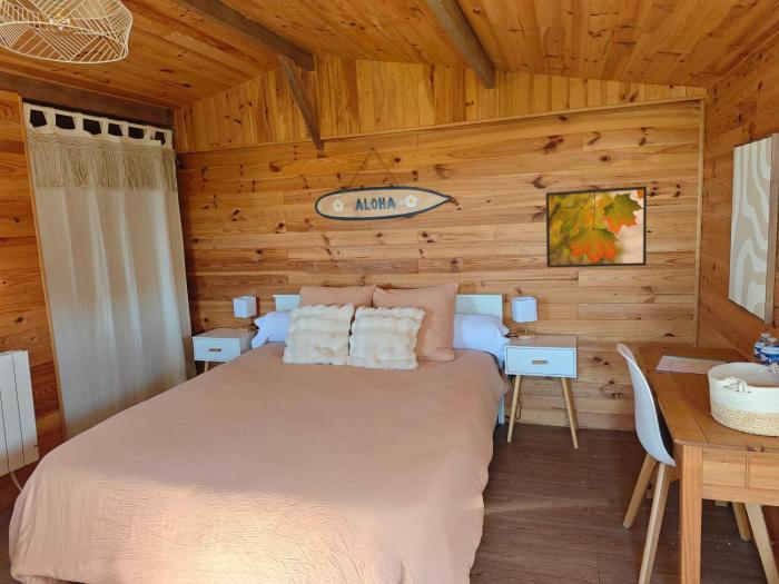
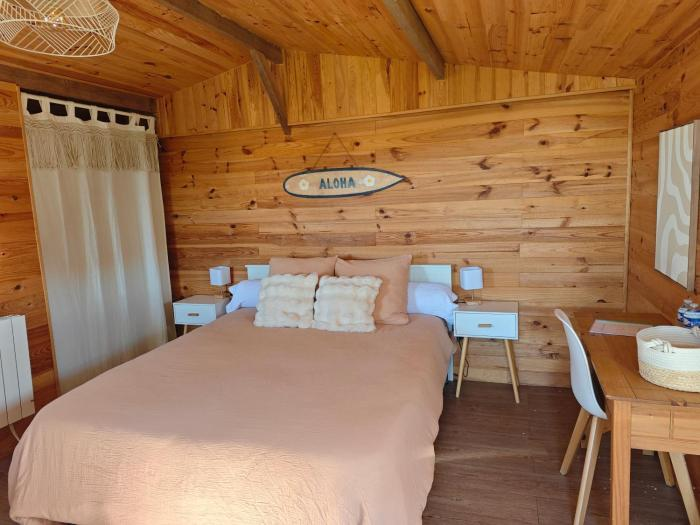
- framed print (594, 228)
